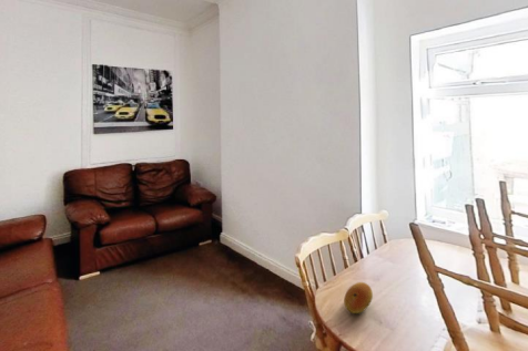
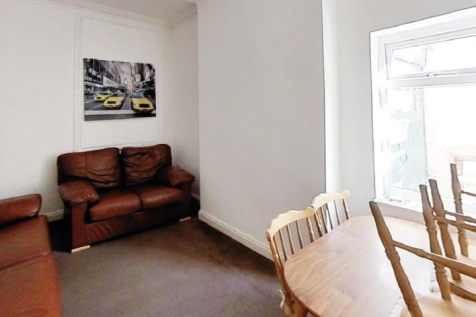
- fruit (359, 296)
